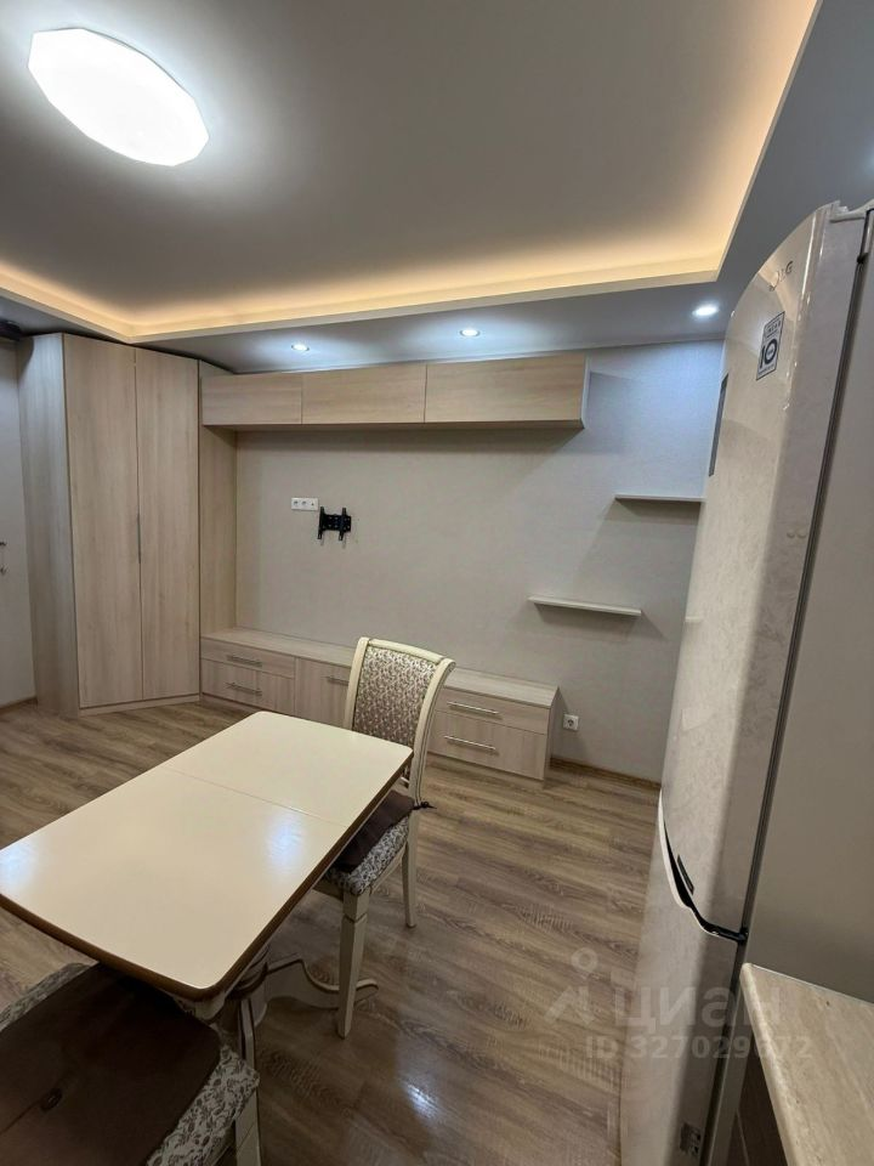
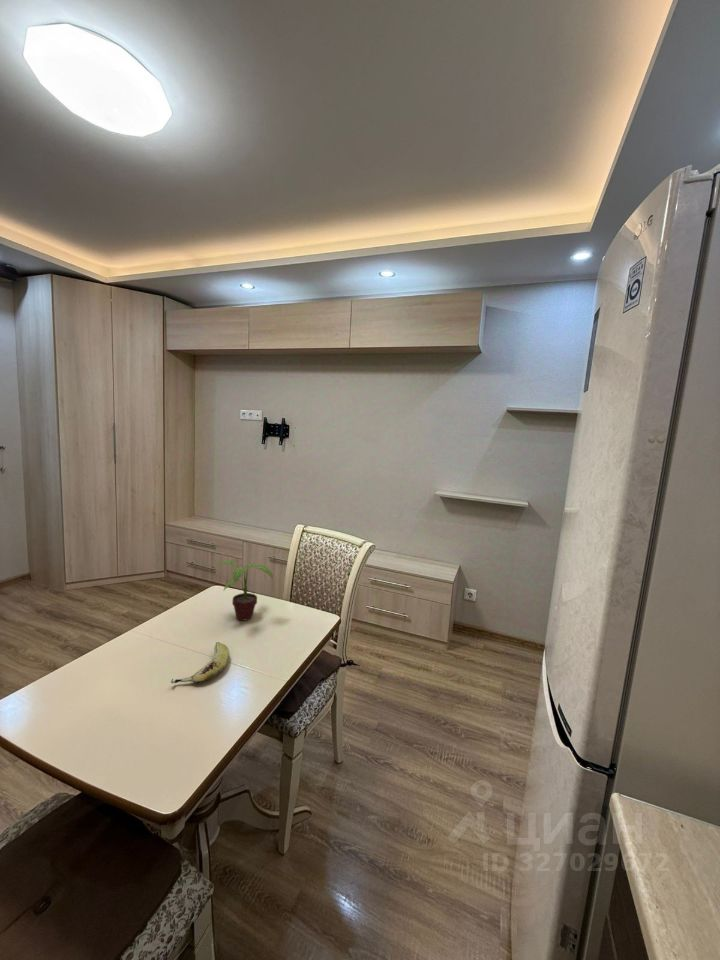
+ fruit (208, 663)
+ potted plant (243, 590)
